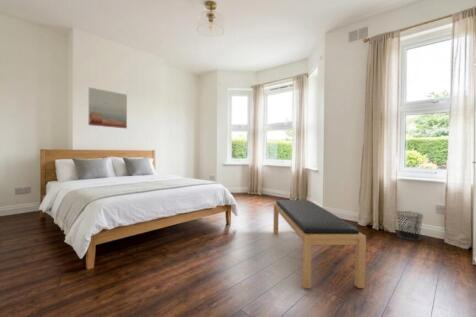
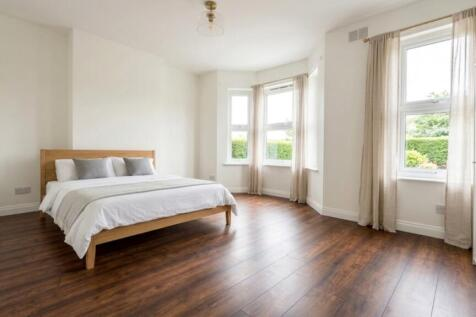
- wall art (108, 109)
- bench (307, 231)
- waste bin (409, 225)
